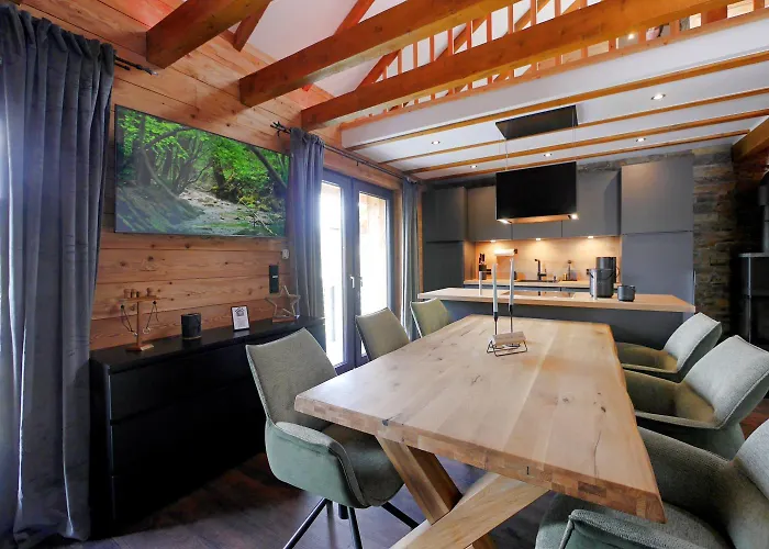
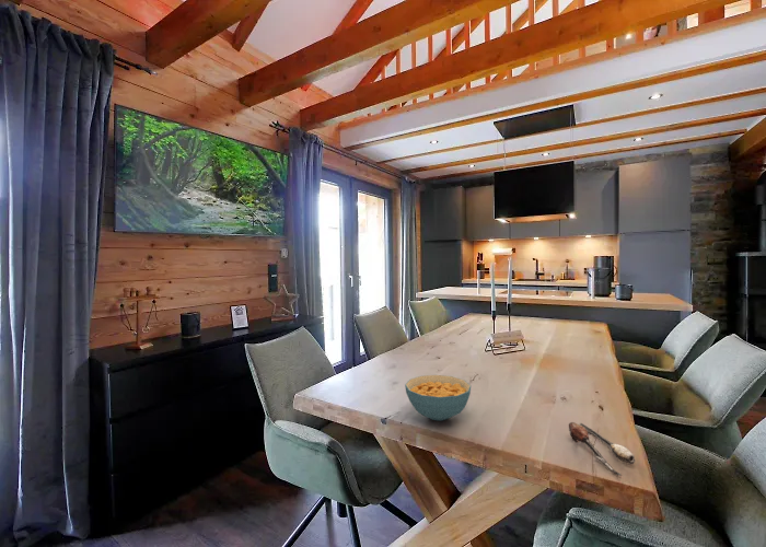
+ cereal bowl (438, 400)
+ spoon (597, 437)
